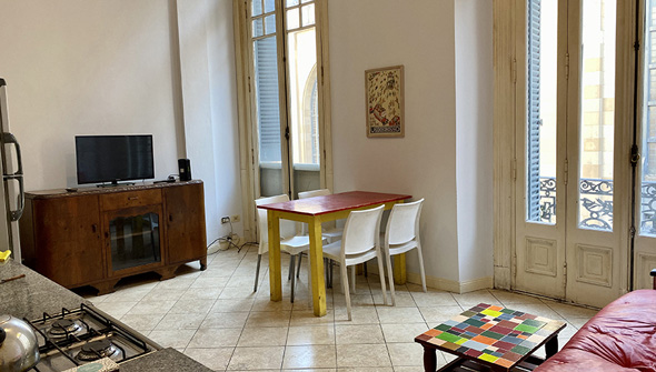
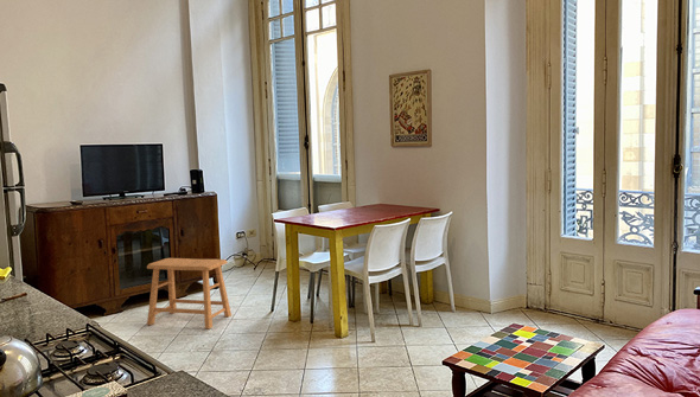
+ stool (189, 300)
